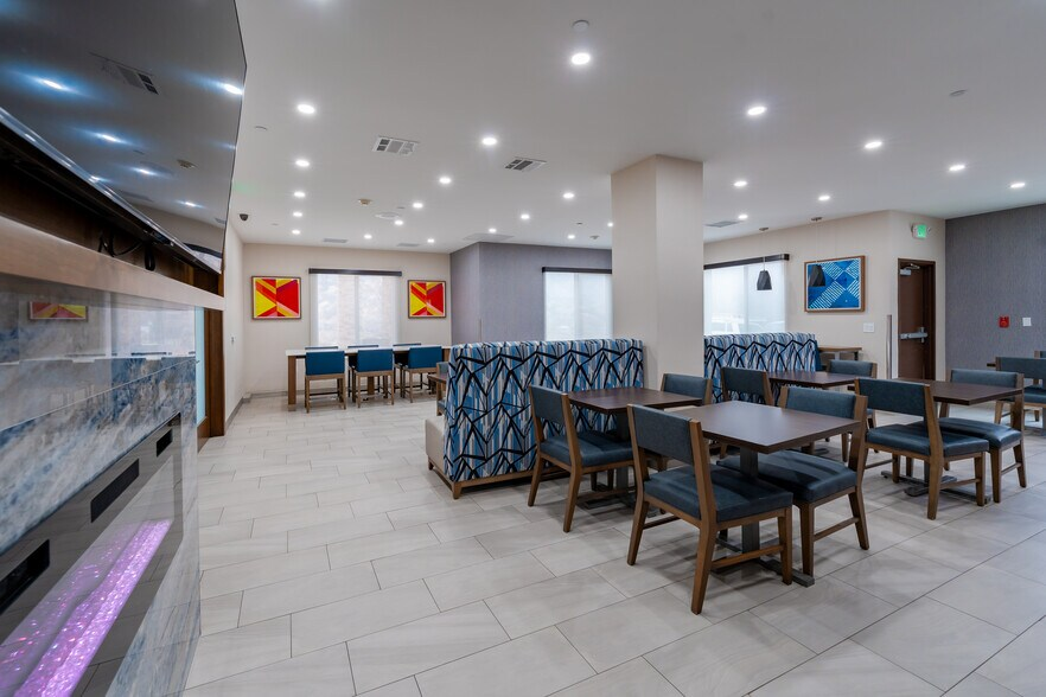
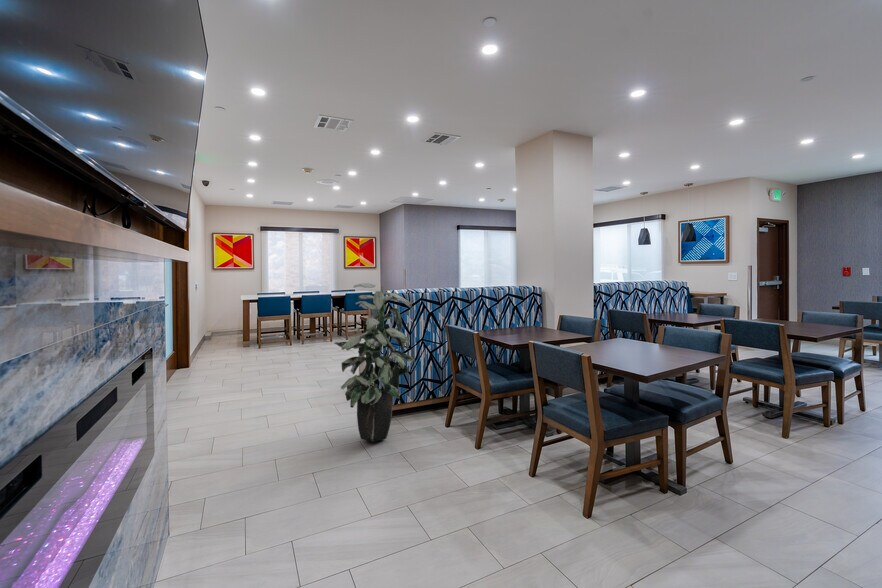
+ indoor plant (373, 360)
